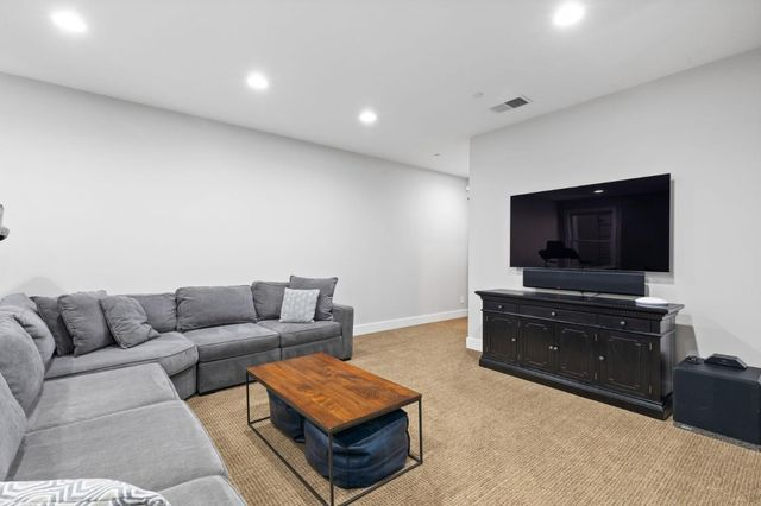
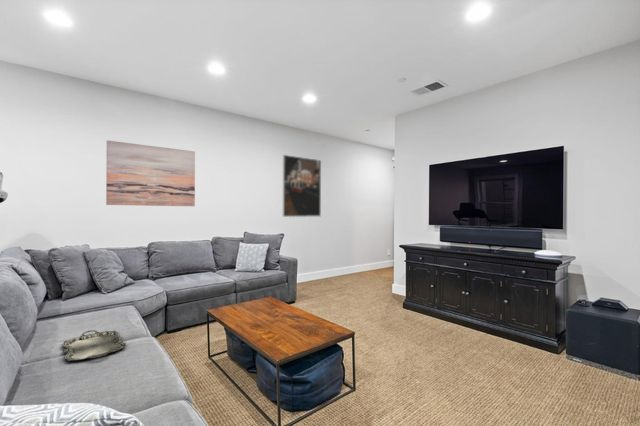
+ serving tray (94, 344)
+ wall art (154, 176)
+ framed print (302, 187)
